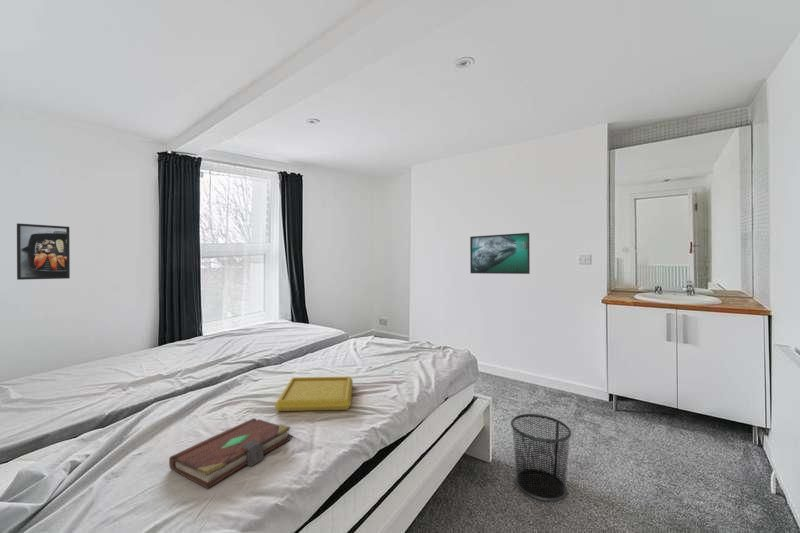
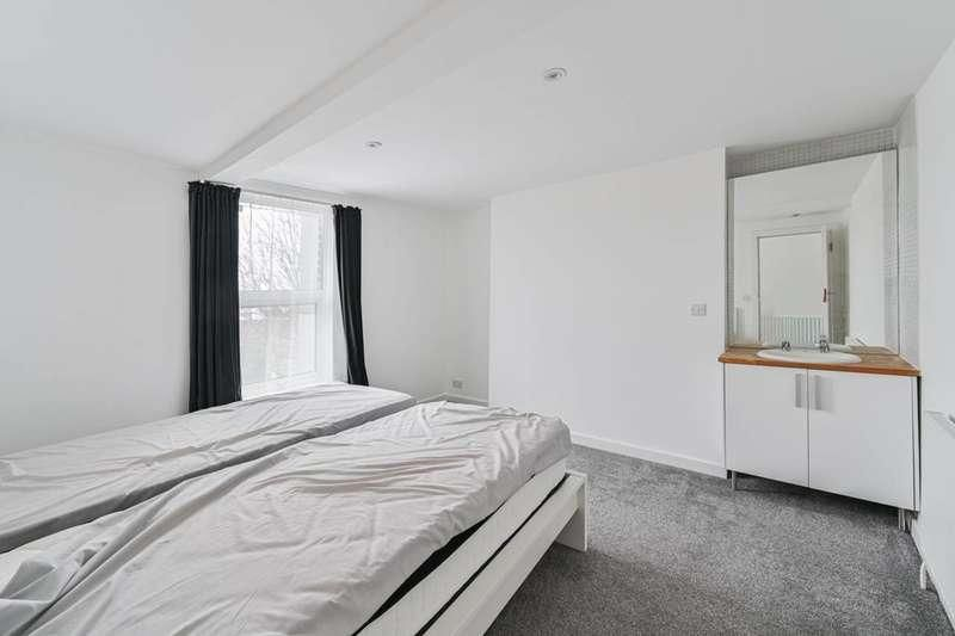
- waste bin (540, 455)
- book (234, 445)
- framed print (44, 252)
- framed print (498, 254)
- serving tray (317, 392)
